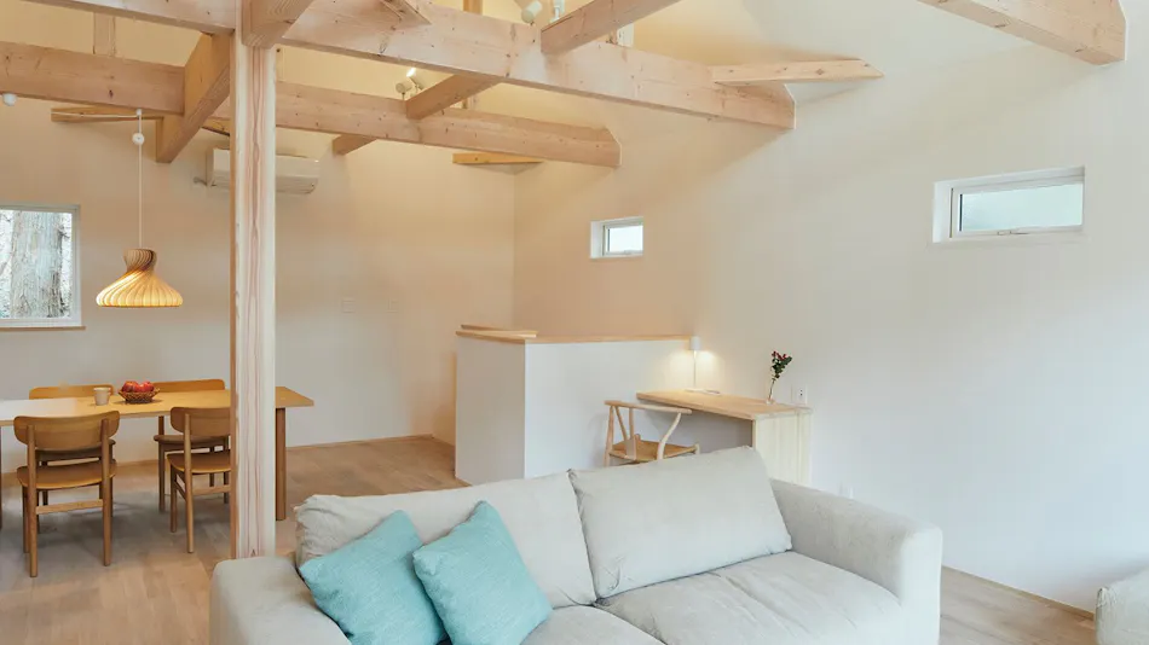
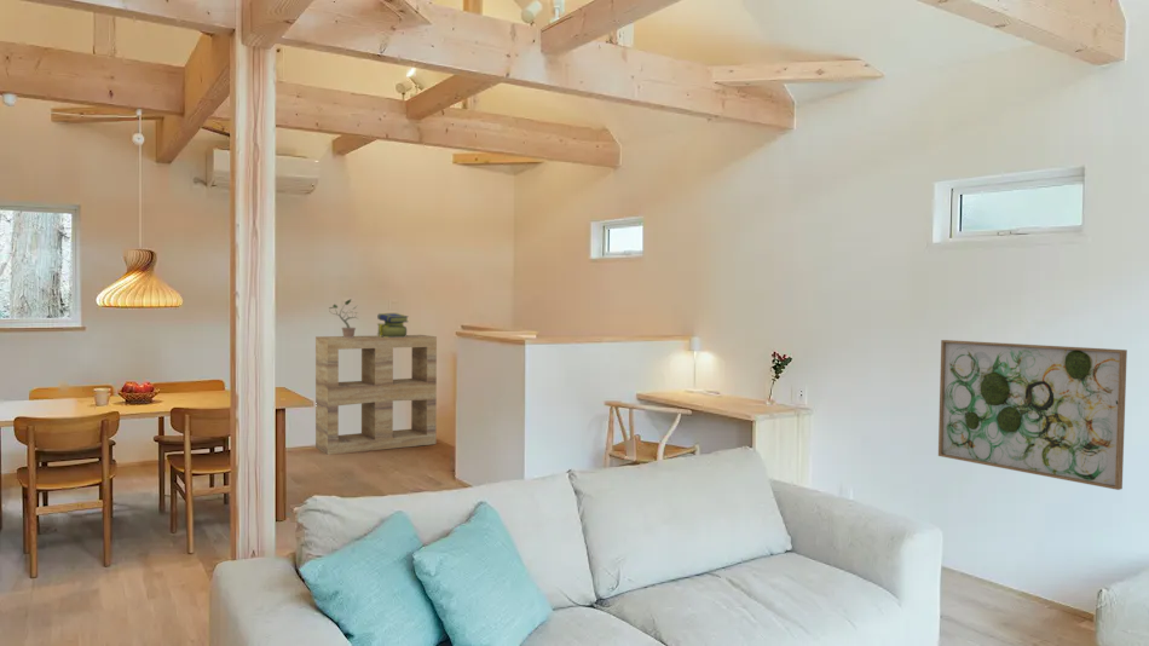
+ potted plant (346, 318)
+ wall art (1022, 408)
+ stack of books (392, 324)
+ shelving unit (376, 391)
